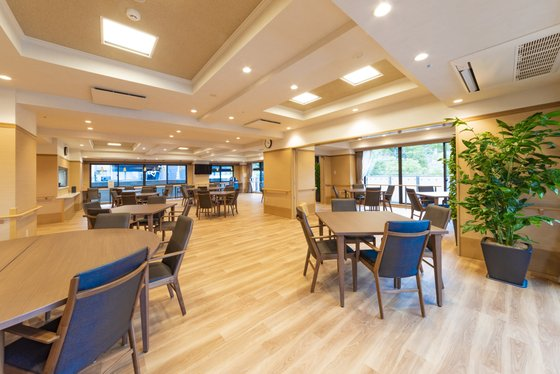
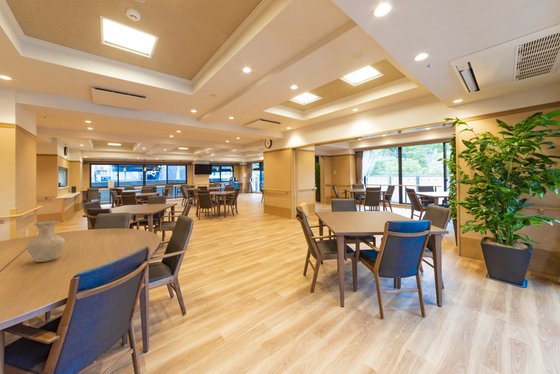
+ vase (46, 241)
